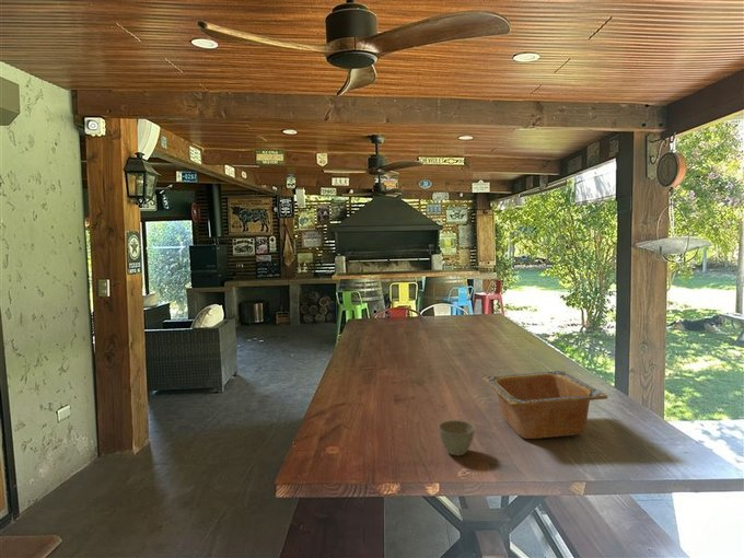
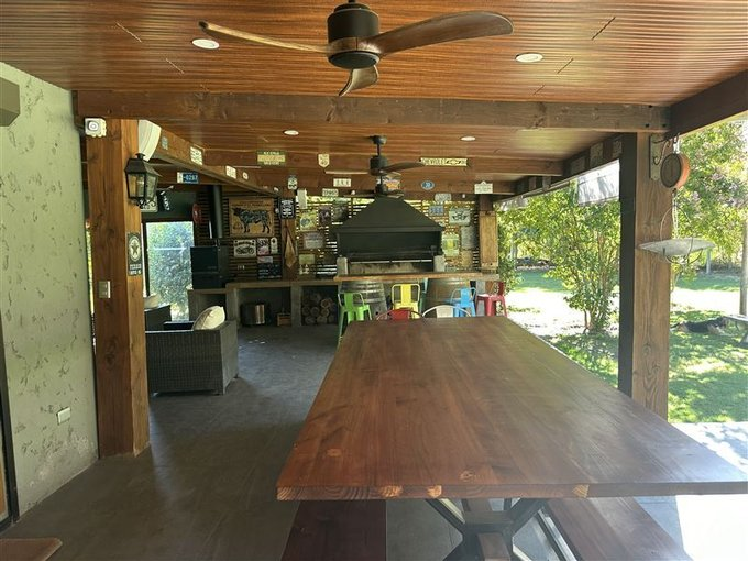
- flower pot (456, 439)
- serving bowl (539, 405)
